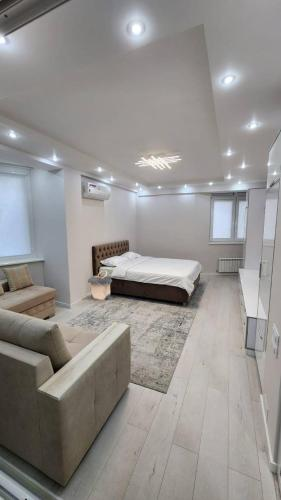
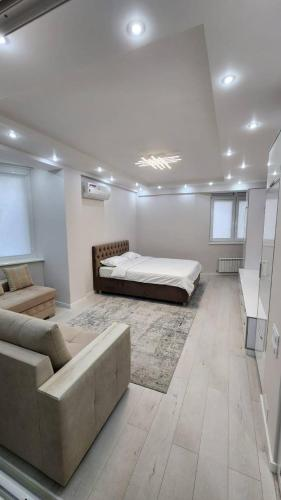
- laundry hamper (99, 284)
